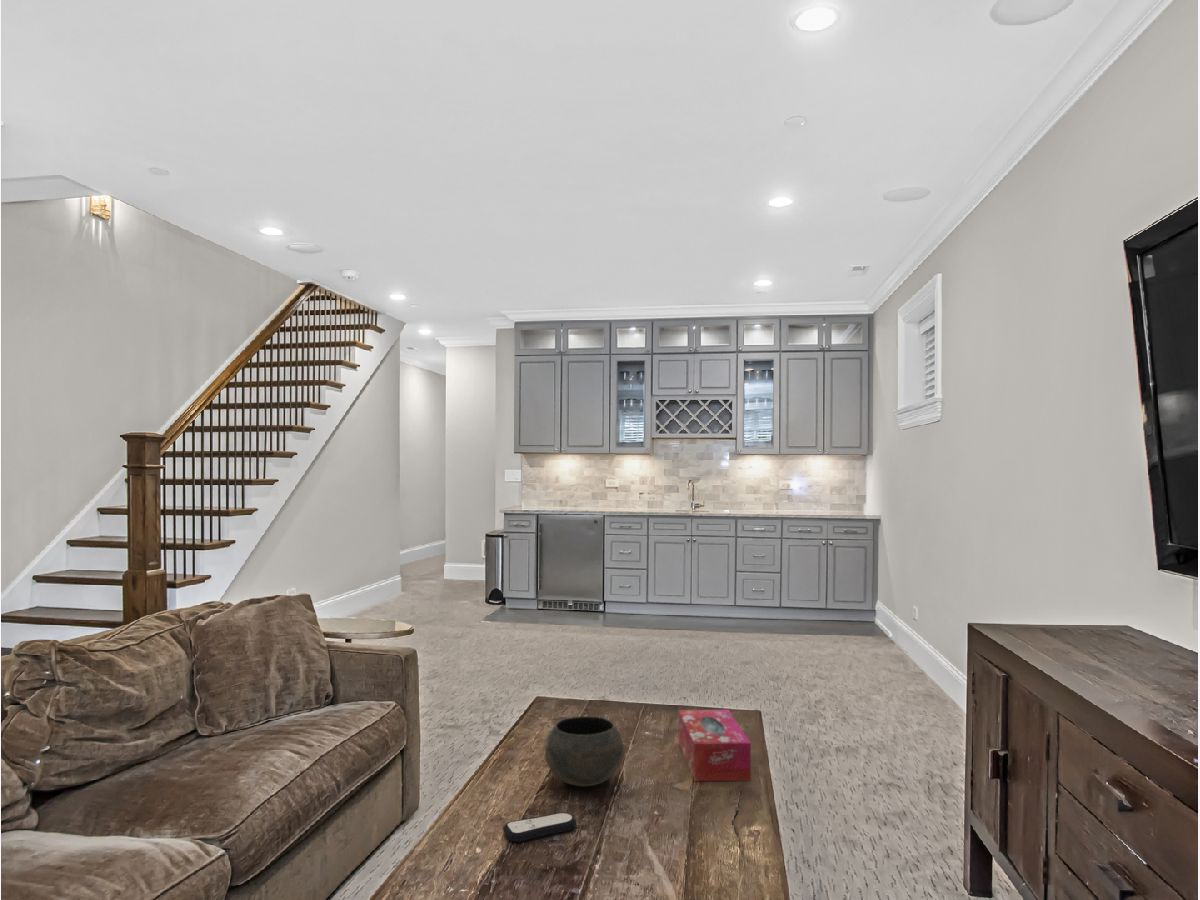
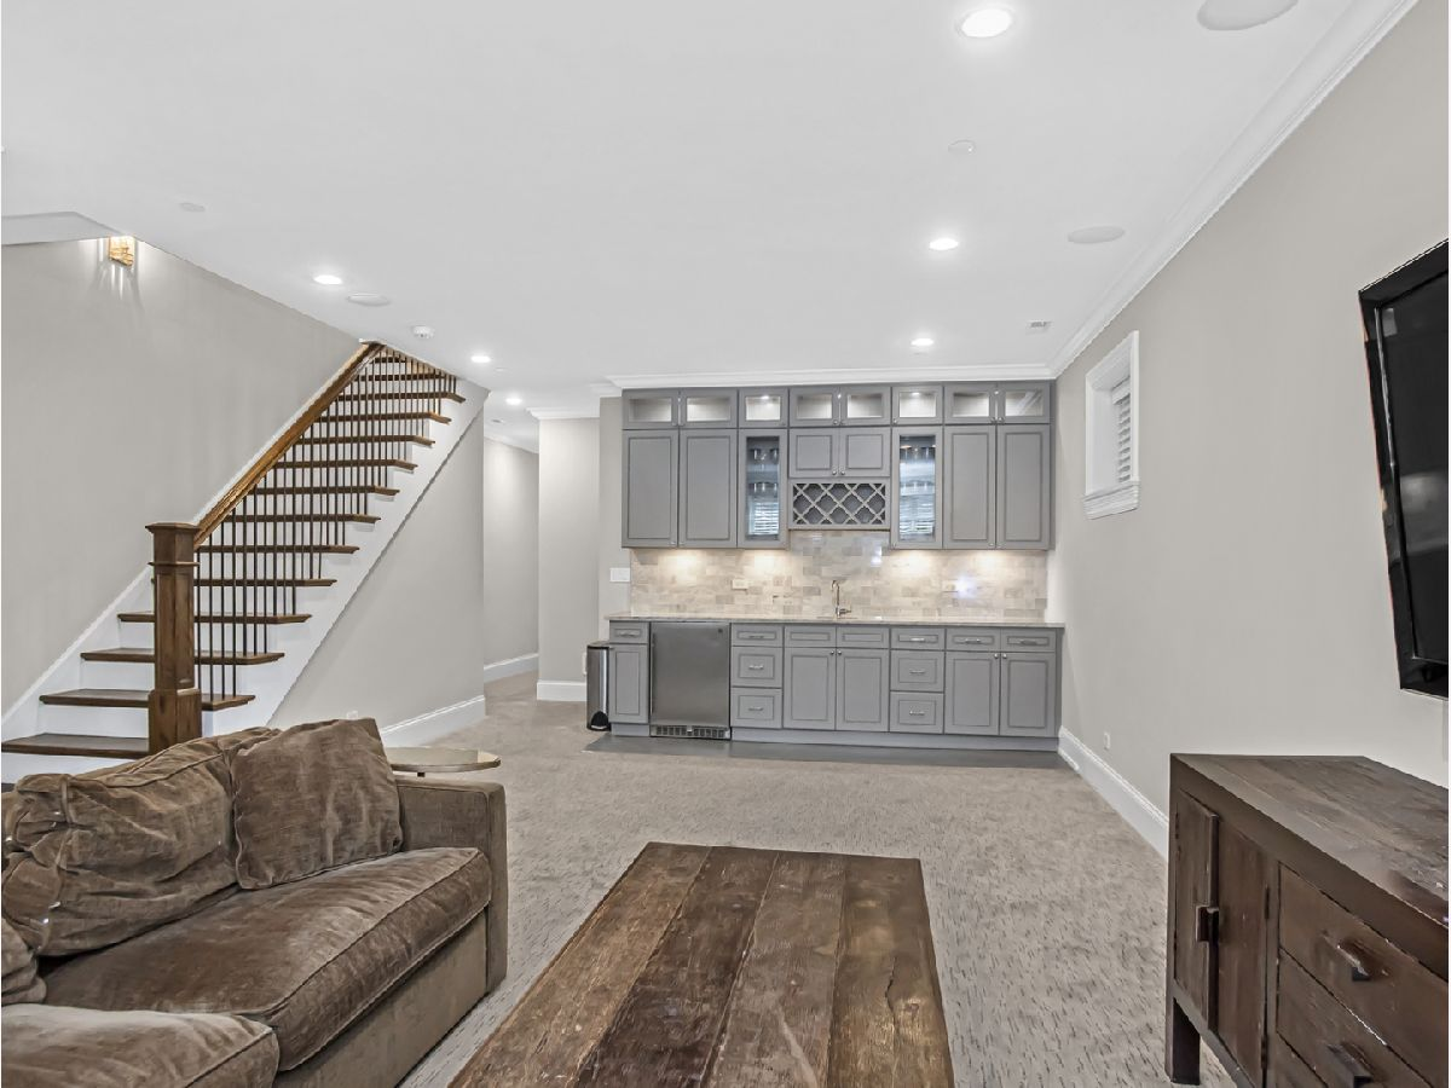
- remote control (540, 825)
- tissue box (712, 743)
- bowl (584, 753)
